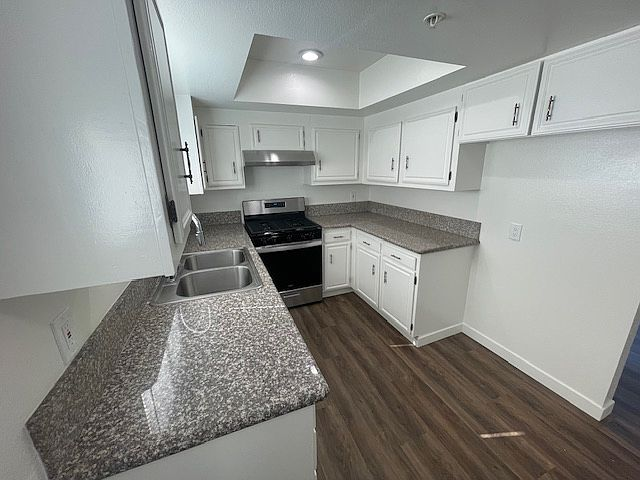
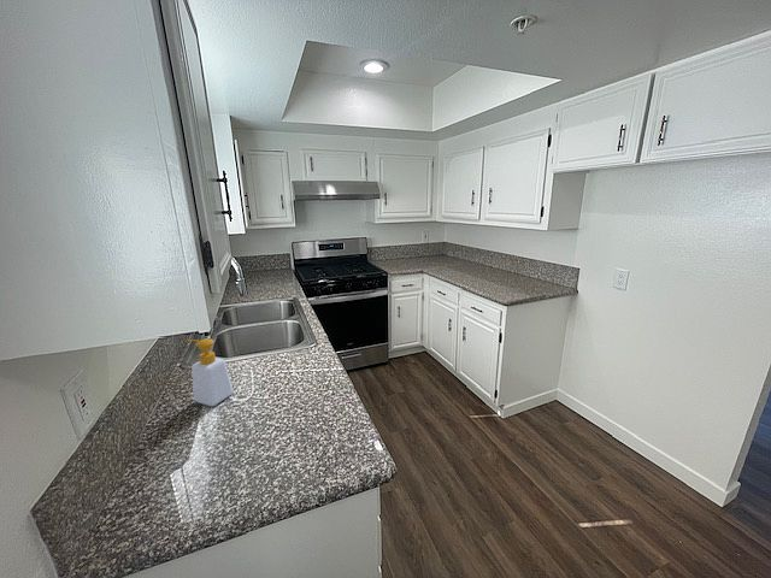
+ soap bottle (205, 367)
